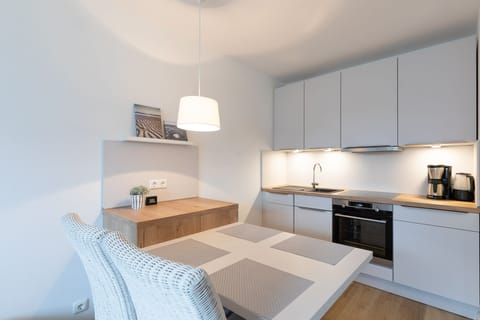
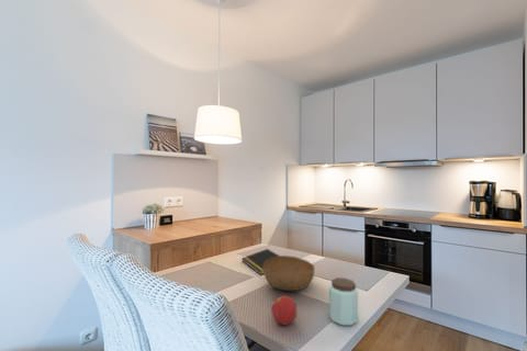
+ notepad (264, 260)
+ peanut butter (343, 301)
+ fruit (283, 309)
+ bowl (288, 275)
